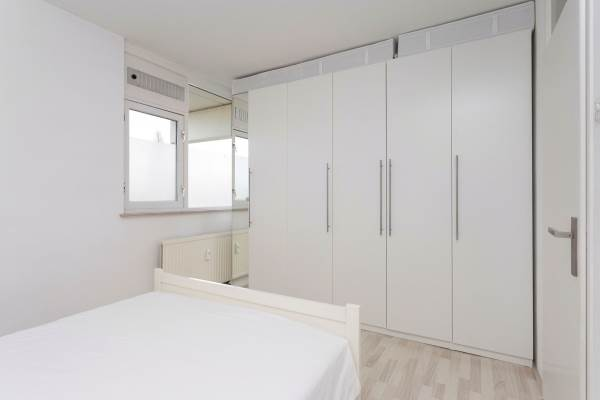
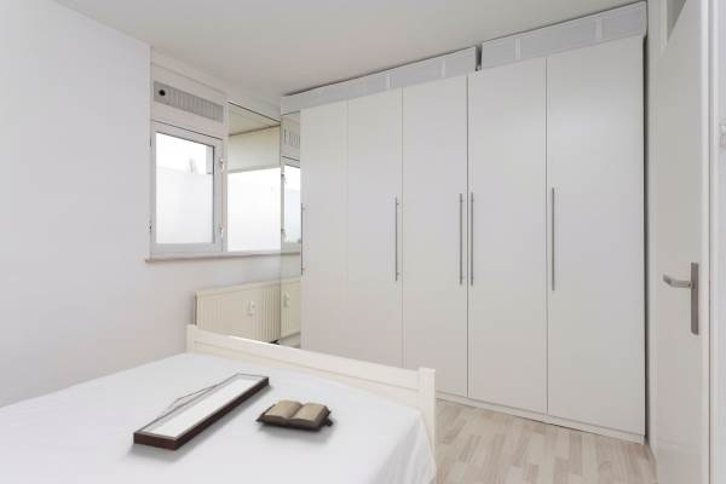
+ tray (203, 402)
+ hardback book (295, 414)
